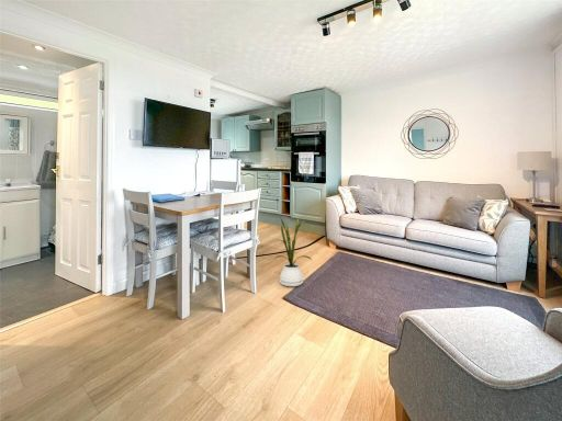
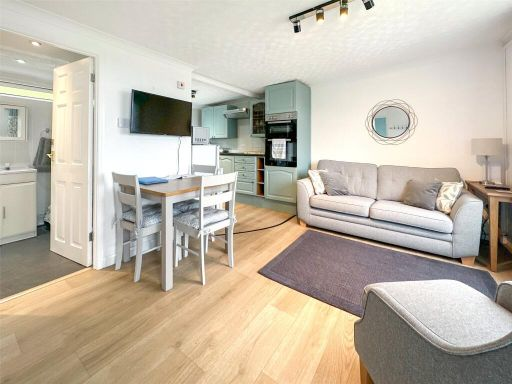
- house plant (289, 247)
